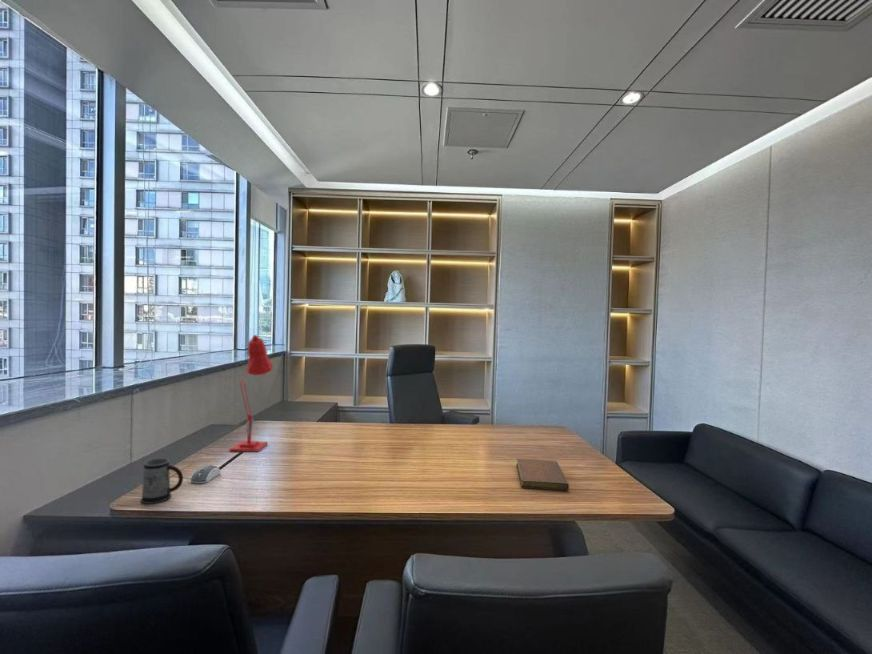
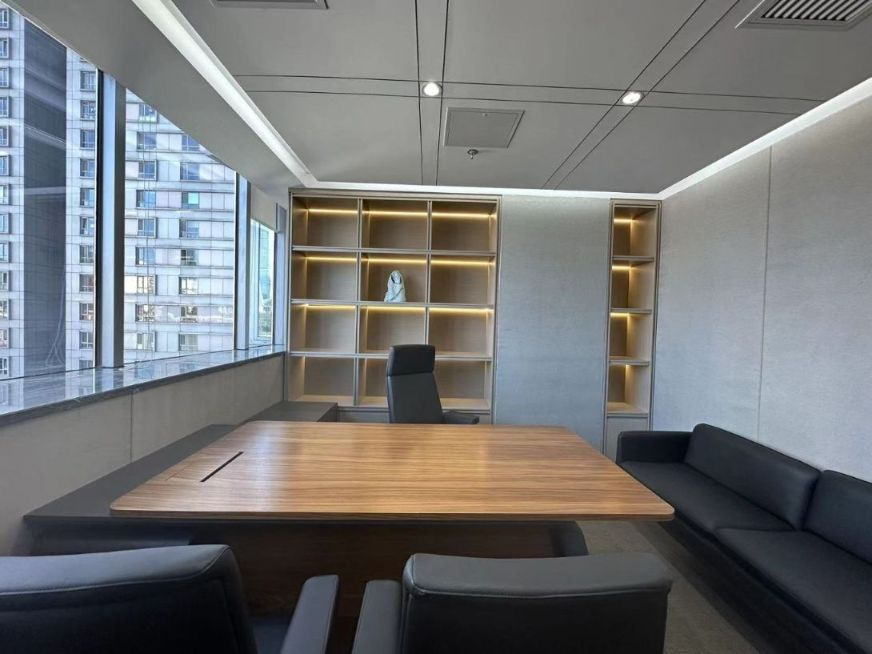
- notebook (540, 473)
- mug (162, 479)
- computer mouse (206, 471)
- desk lamp (246, 392)
